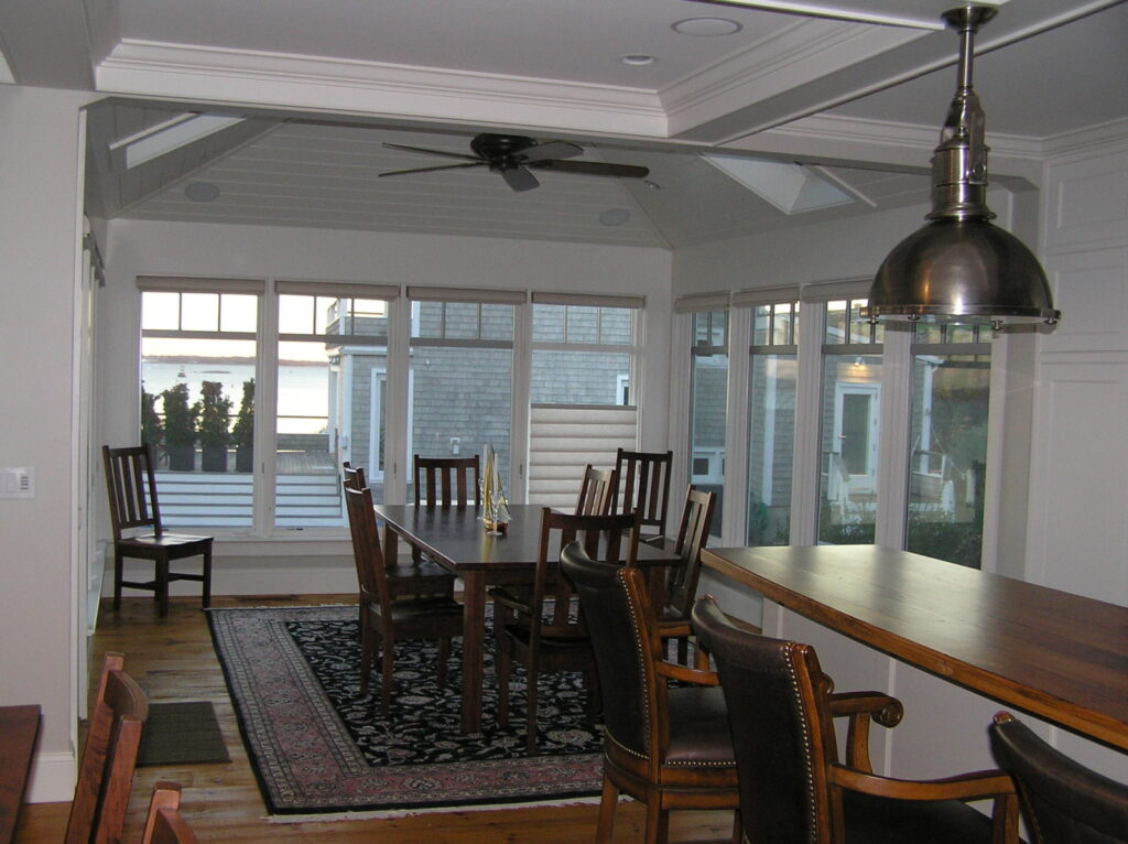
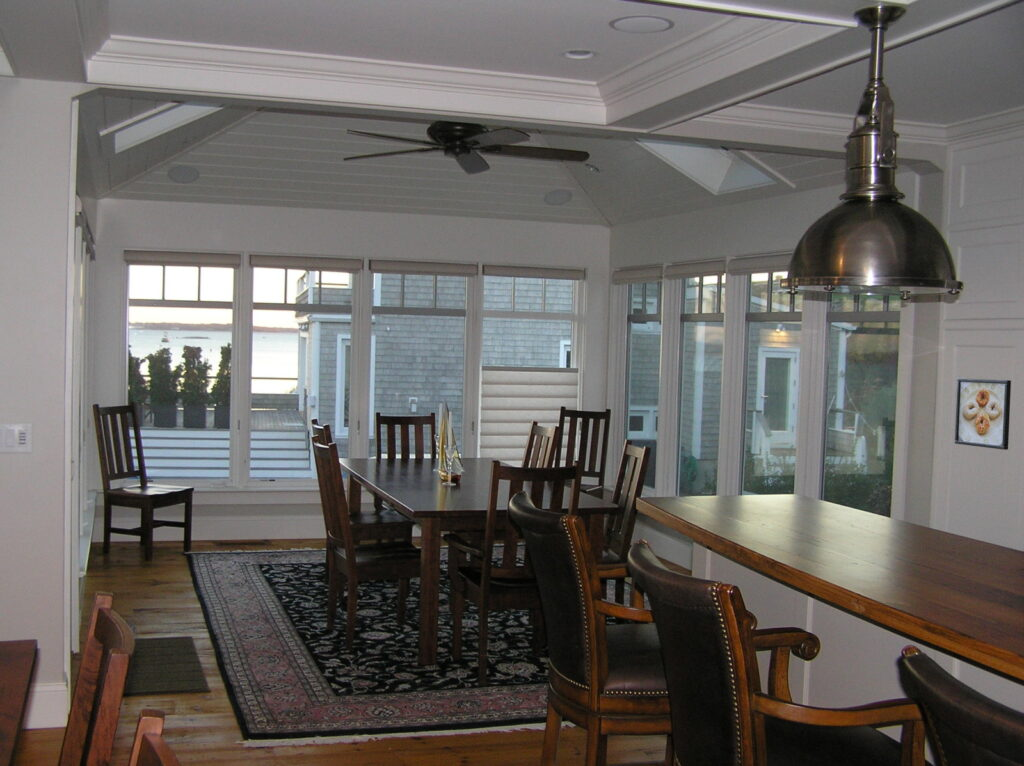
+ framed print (982, 412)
